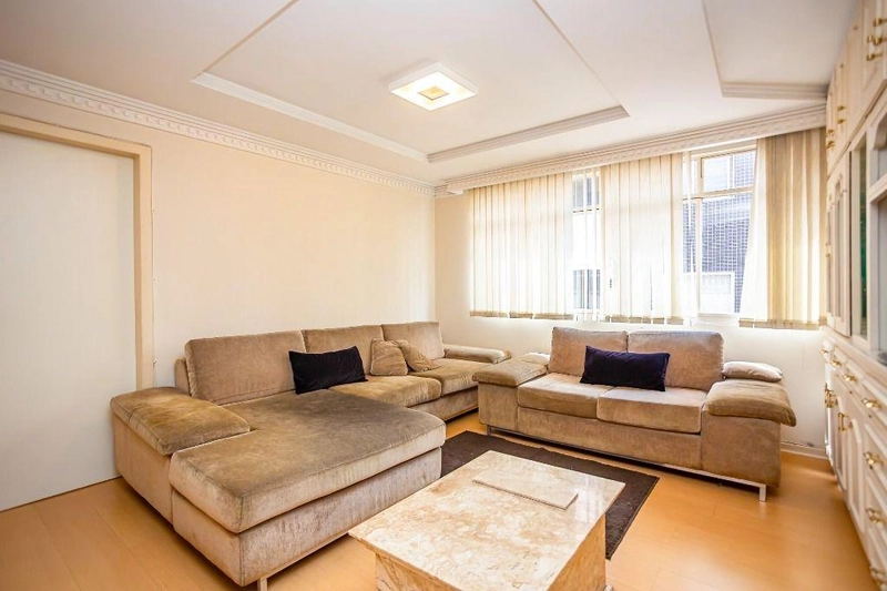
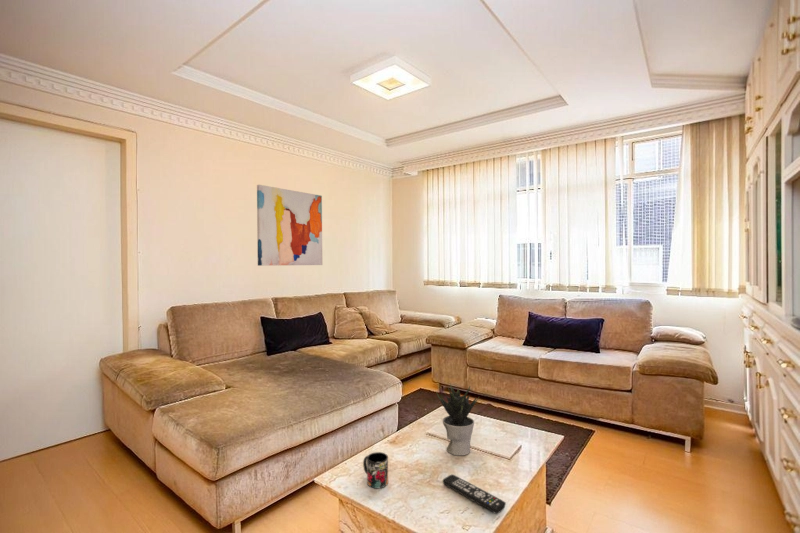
+ remote control (472, 493)
+ wall art (292, 228)
+ potted plant (456, 417)
+ mug (374, 468)
